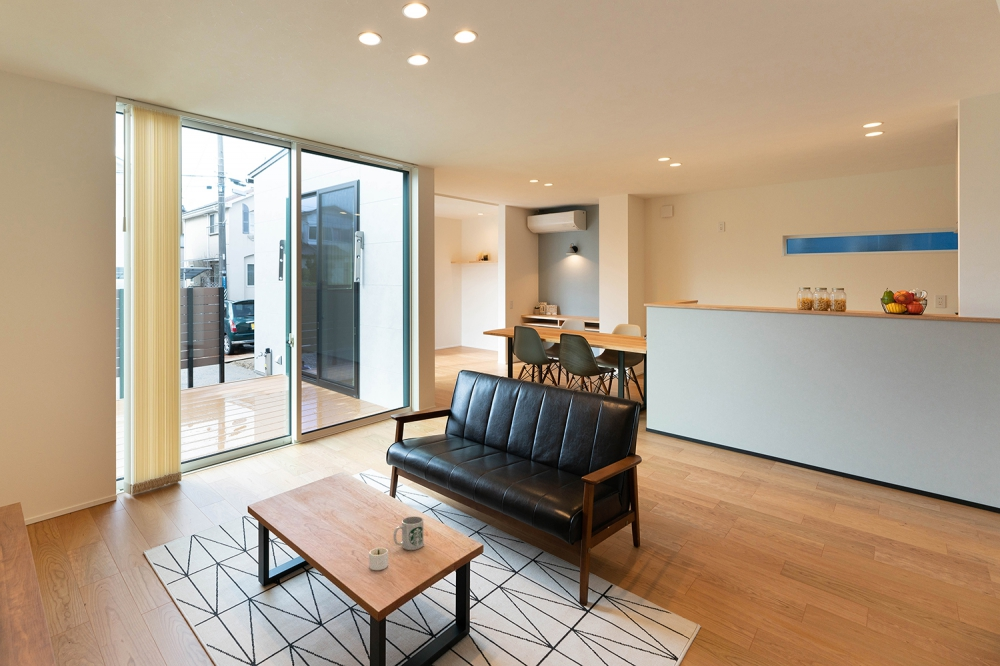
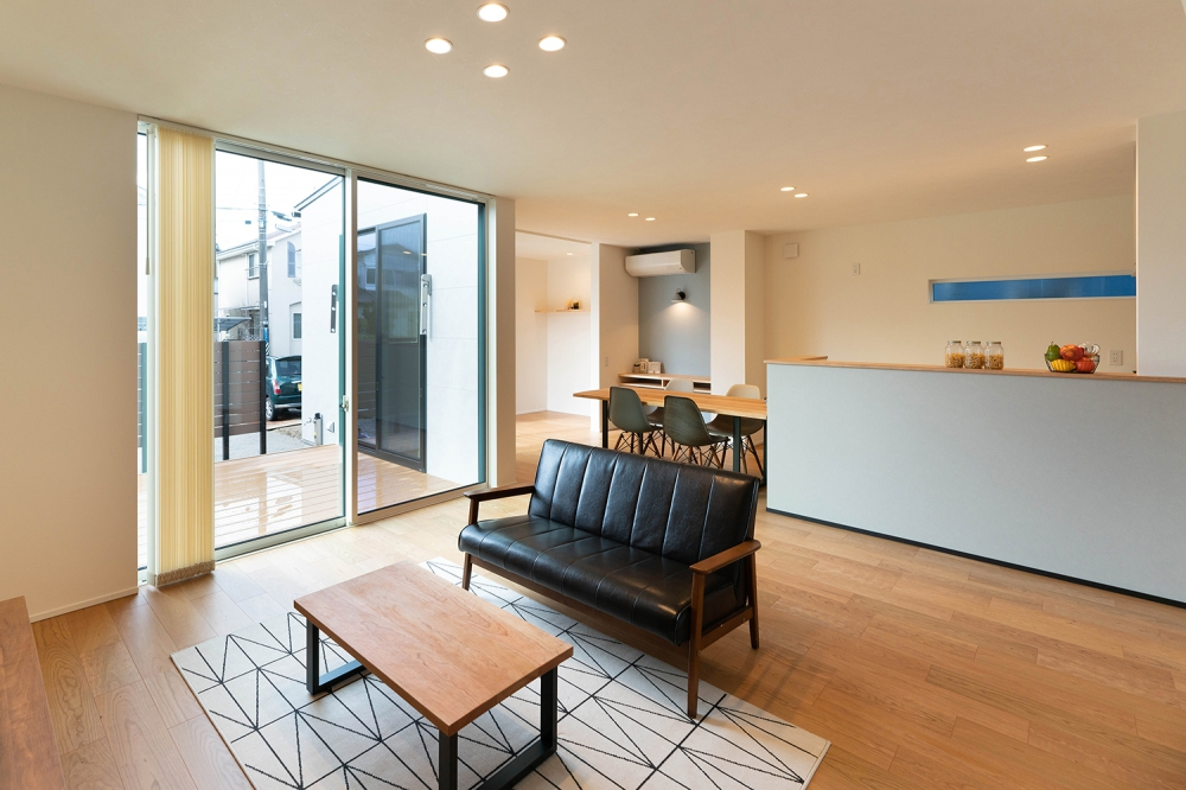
- candle (380, 559)
- mug (408, 534)
